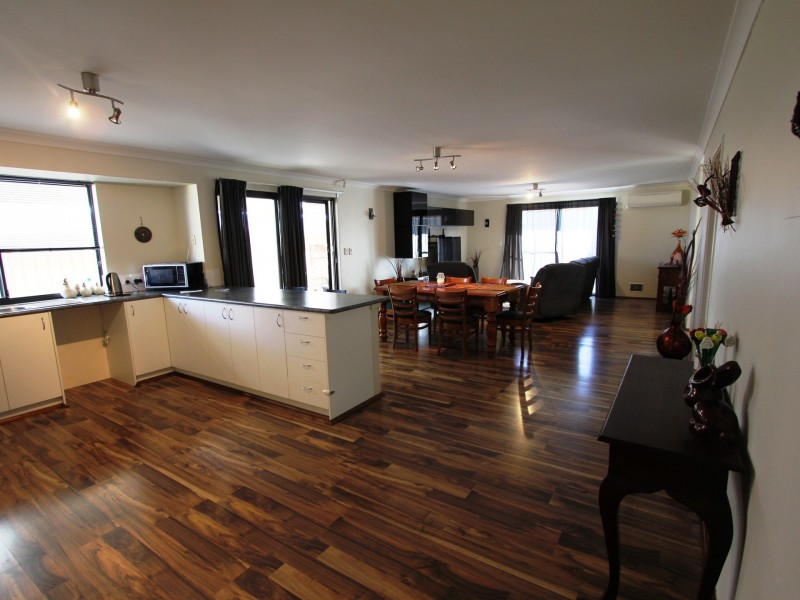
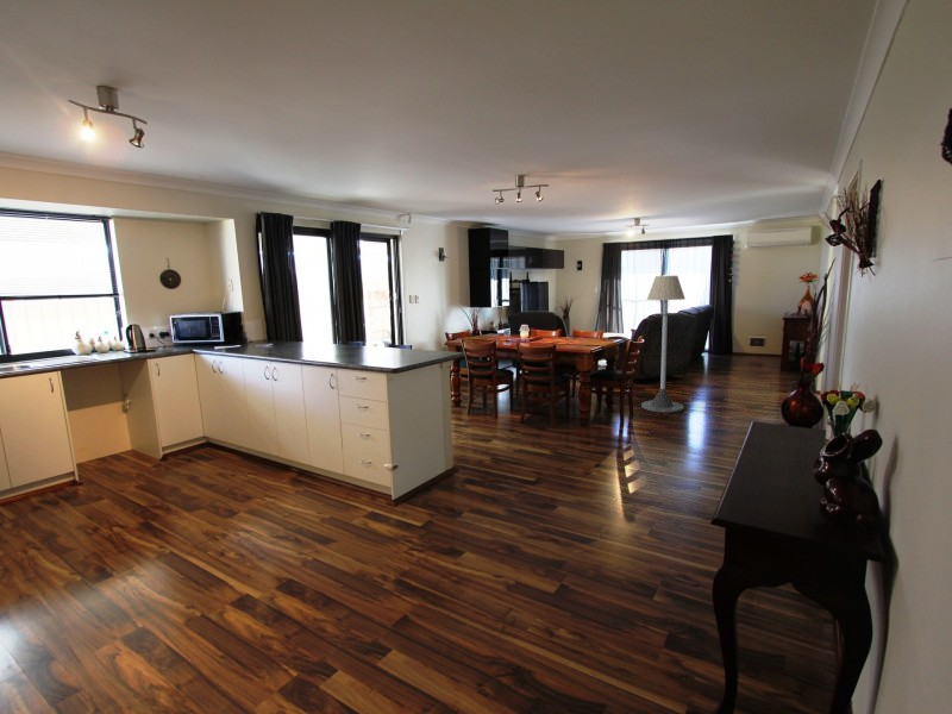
+ floor lamp (664, 343)
